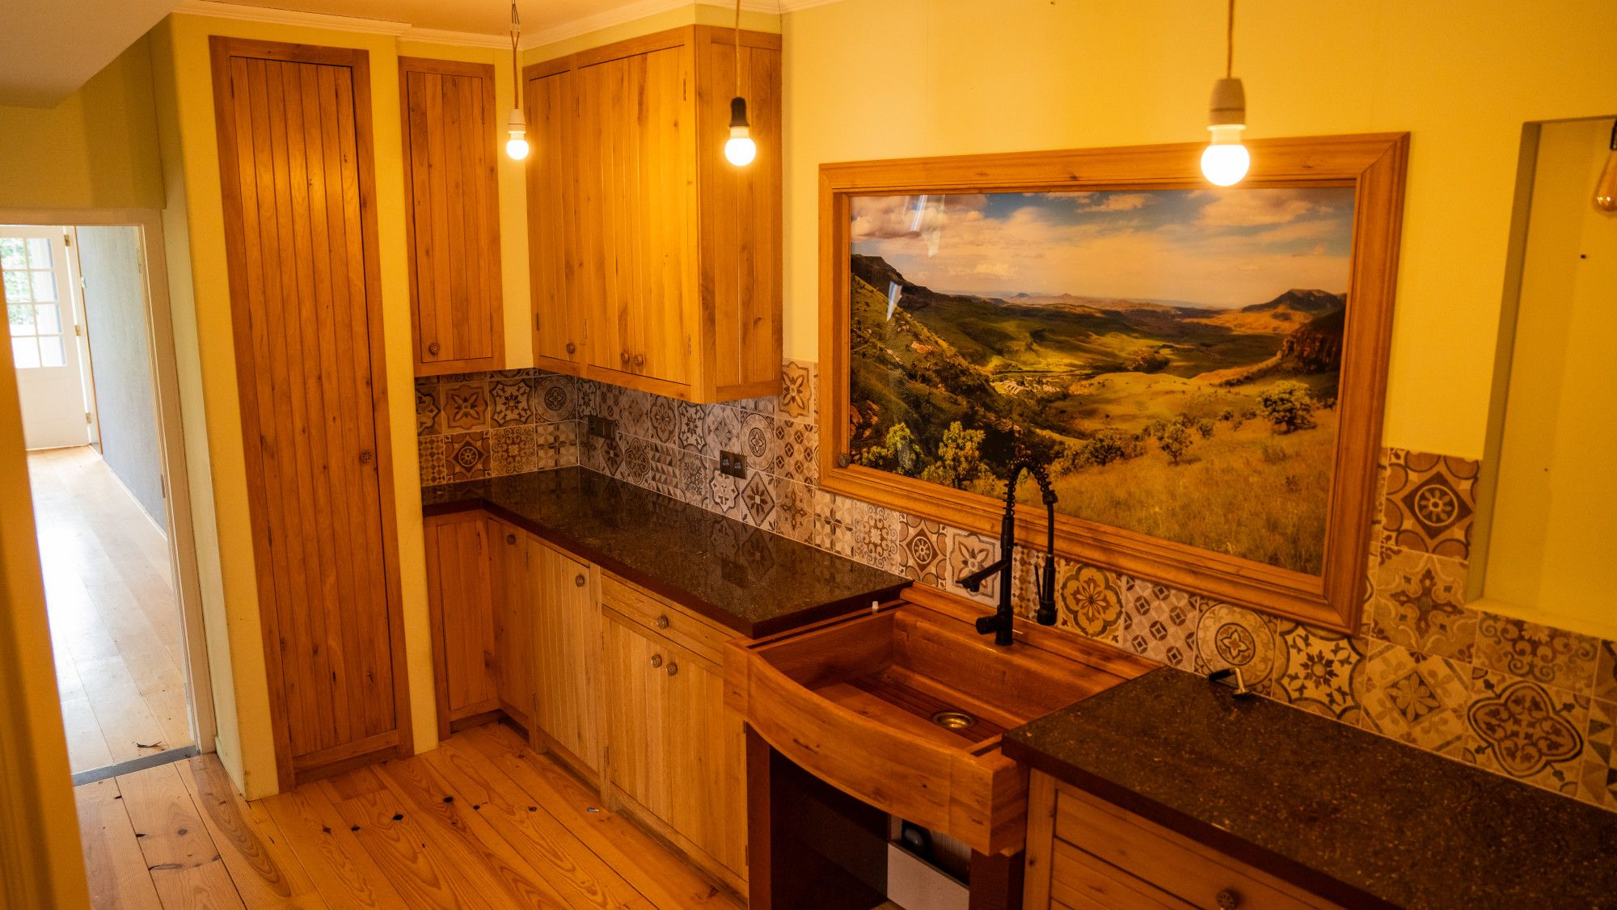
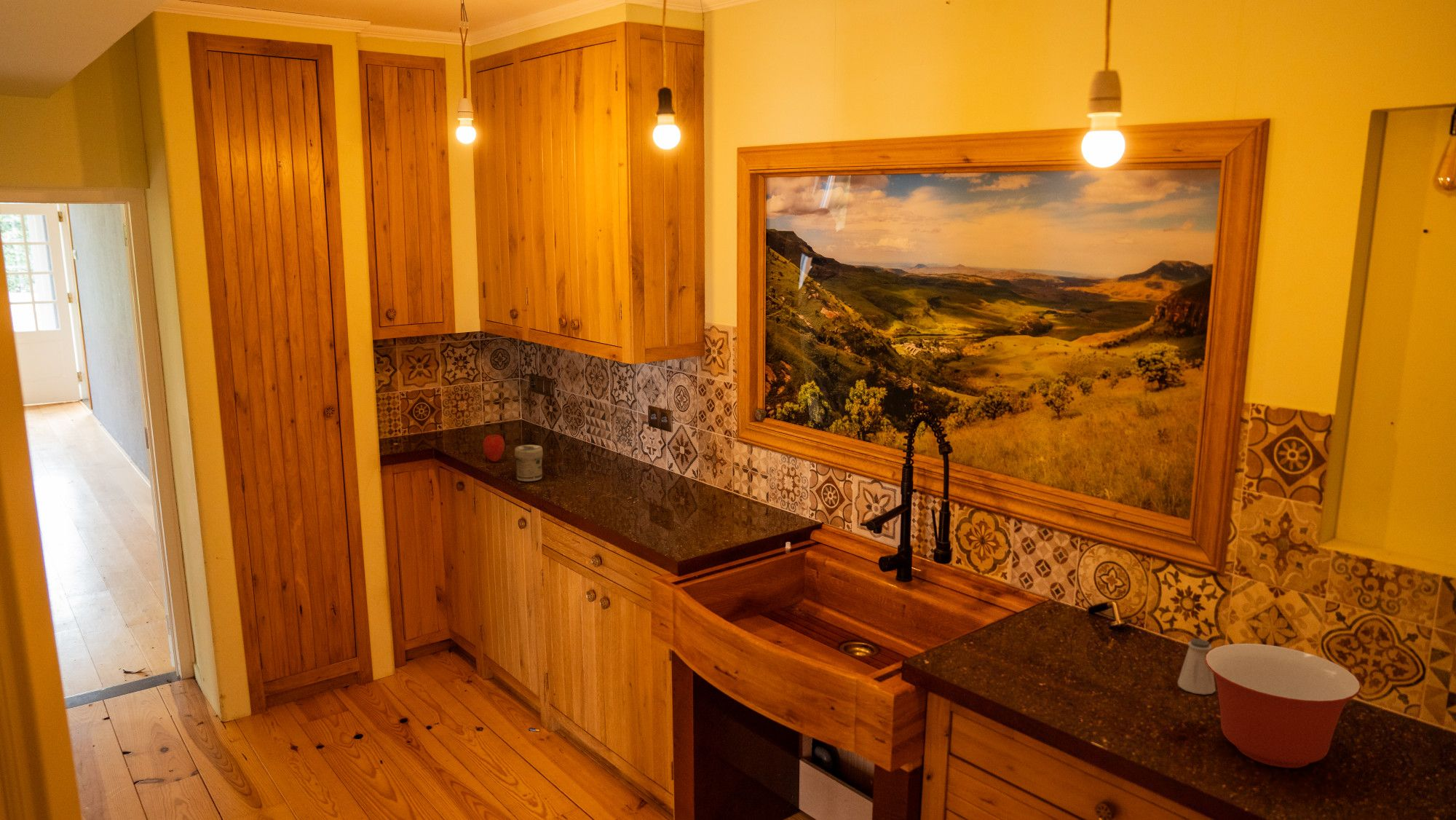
+ saltshaker (1198, 664)
+ apple (494, 447)
+ mixing bowl (1276, 710)
+ jar (529, 462)
